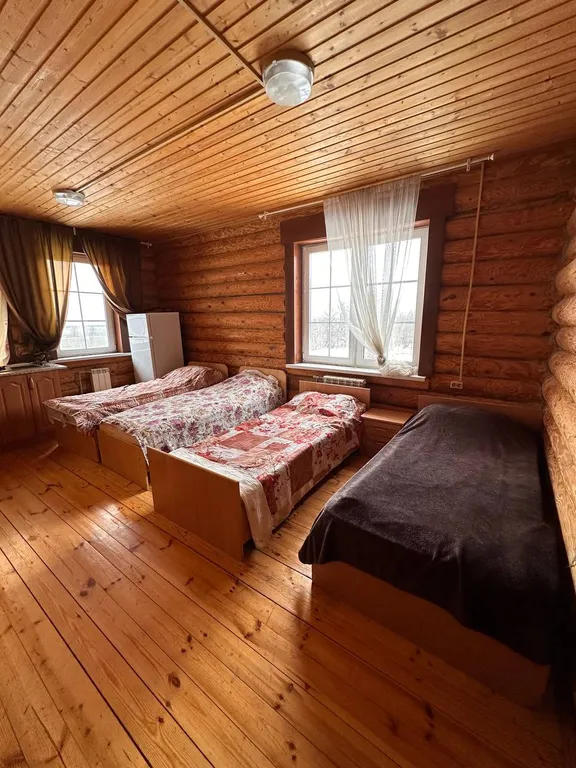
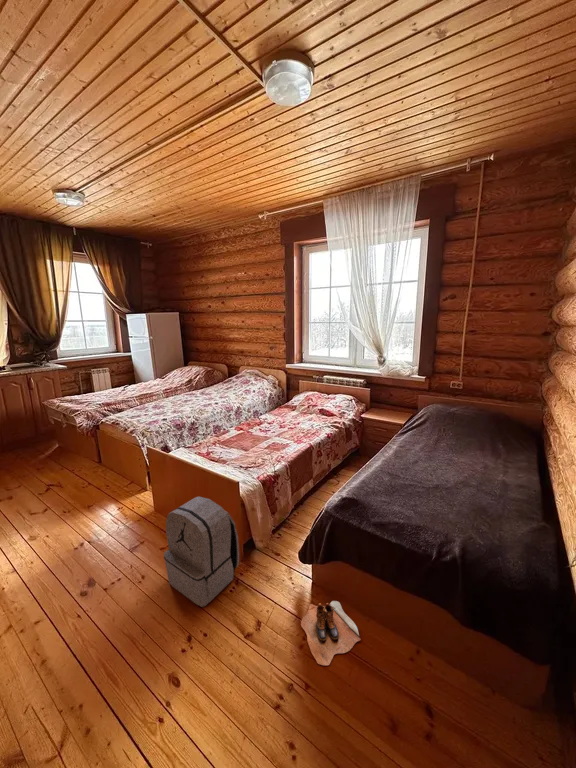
+ boots (328, 622)
+ backpack (203, 541)
